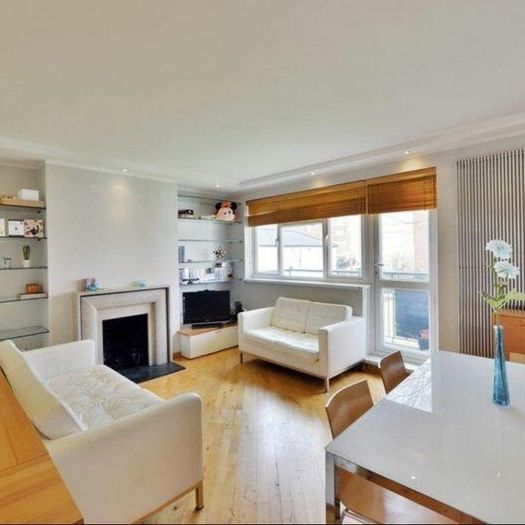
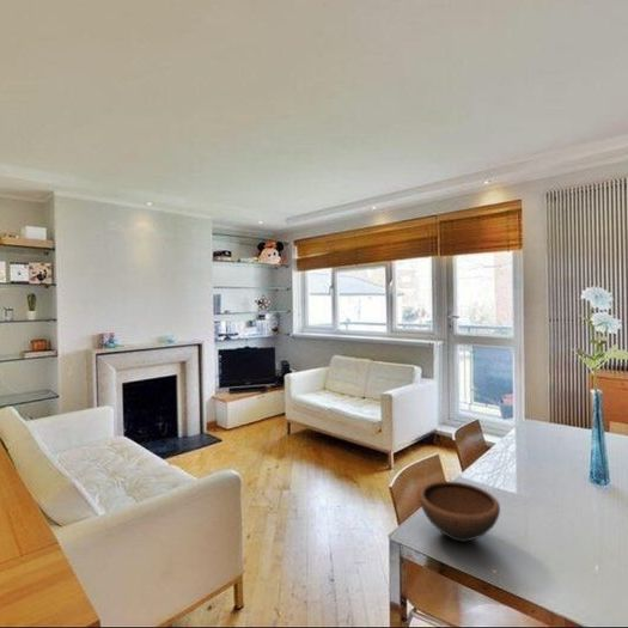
+ bowl (458, 516)
